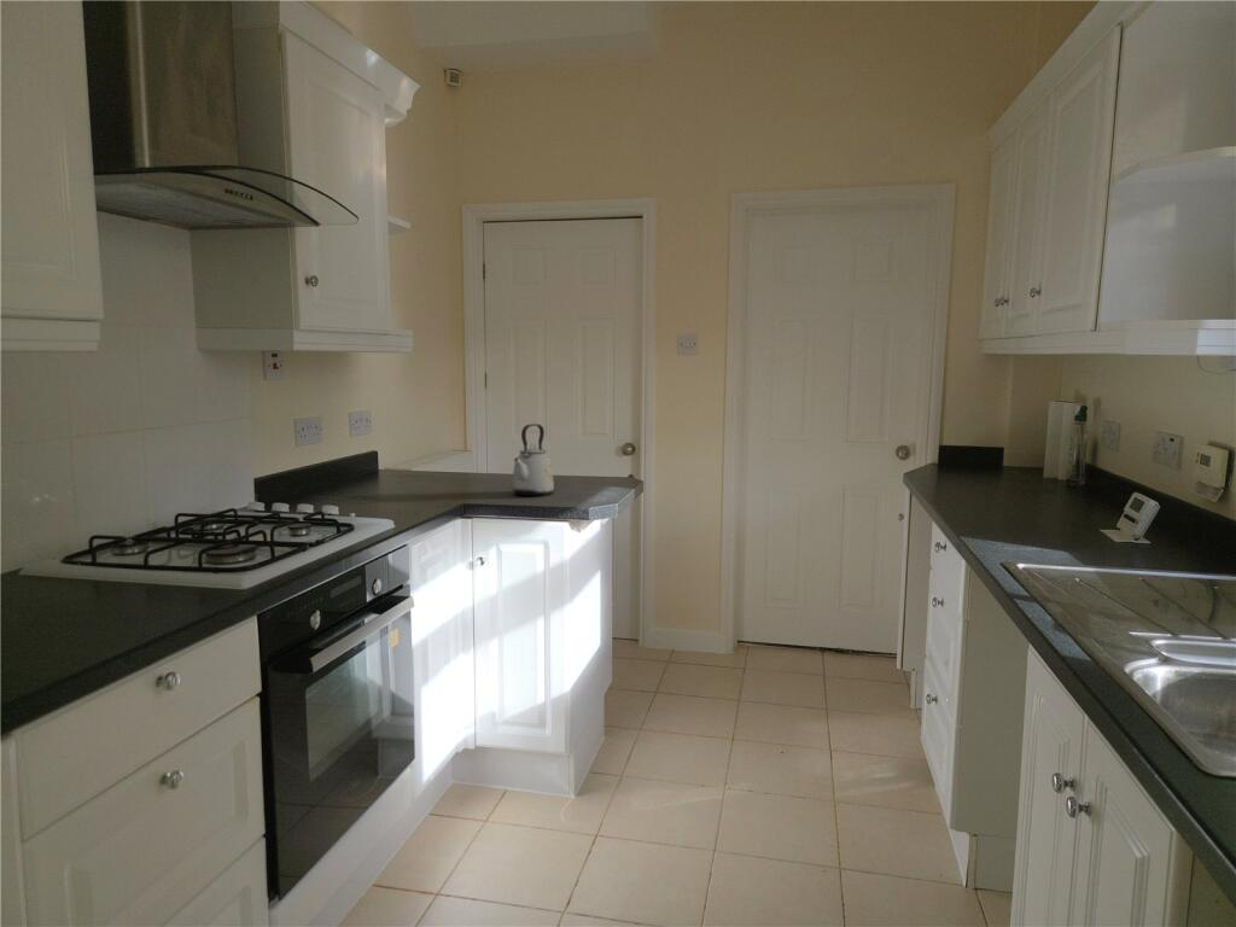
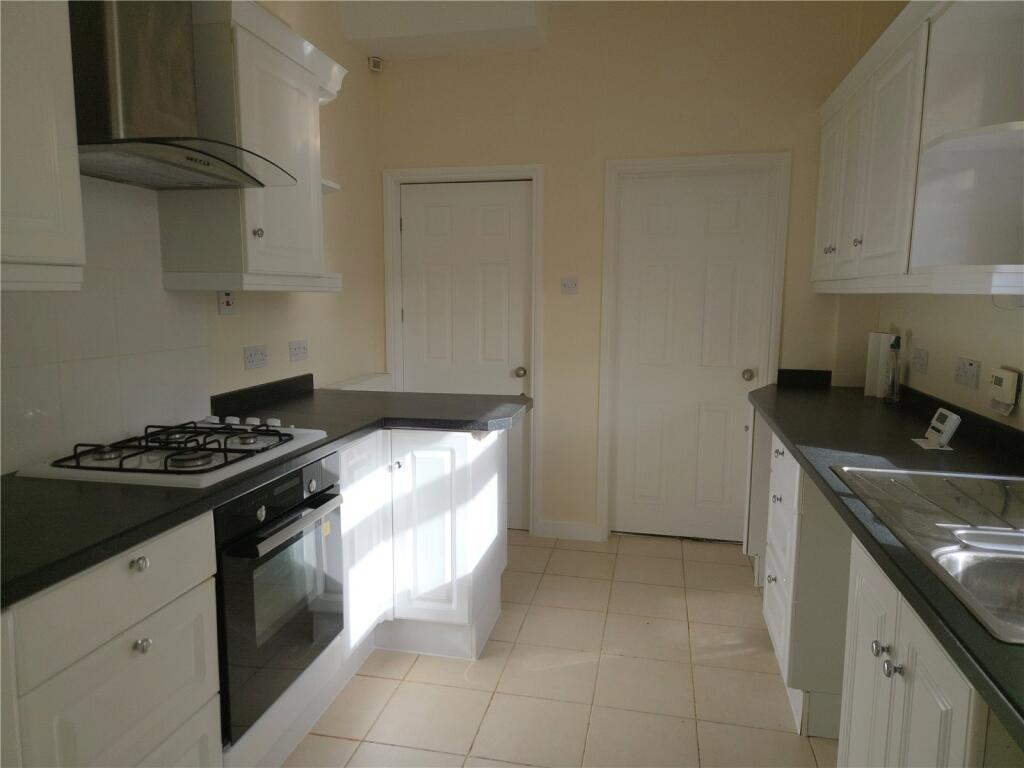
- kettle (529, 460)
